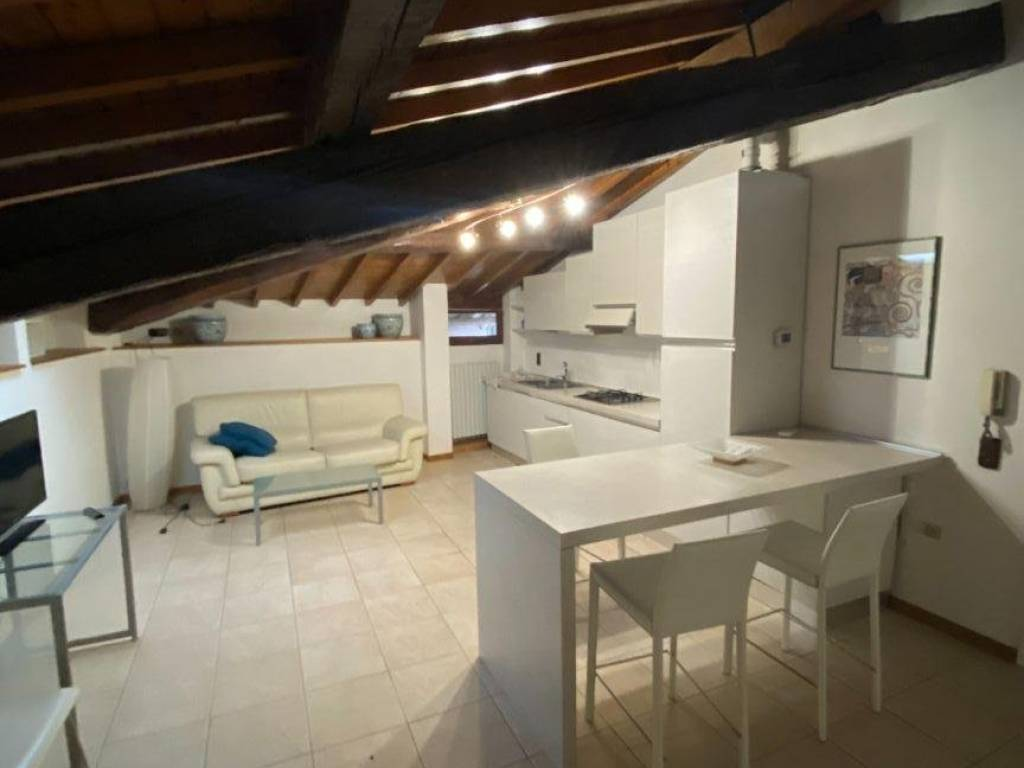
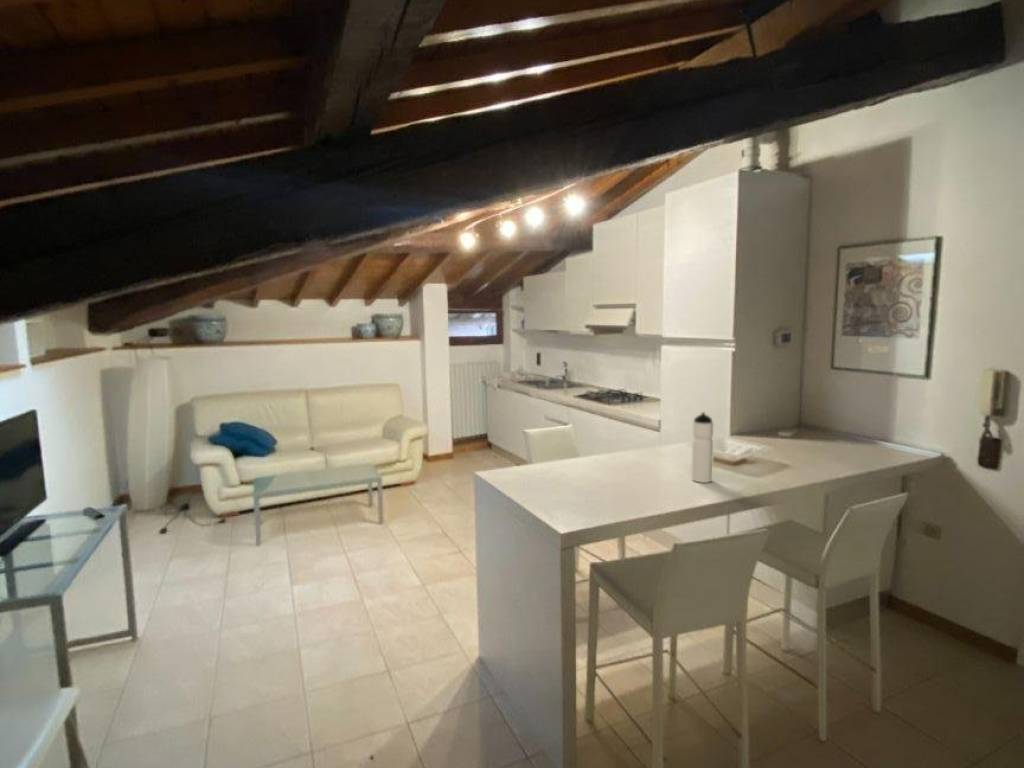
+ water bottle (702, 446)
